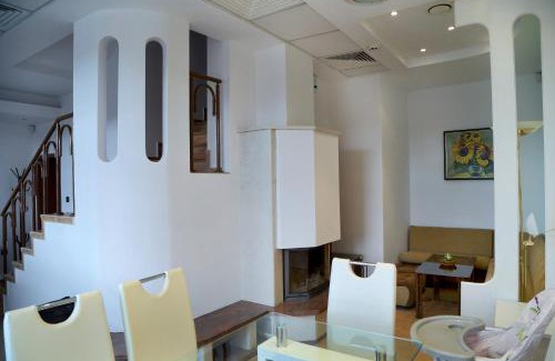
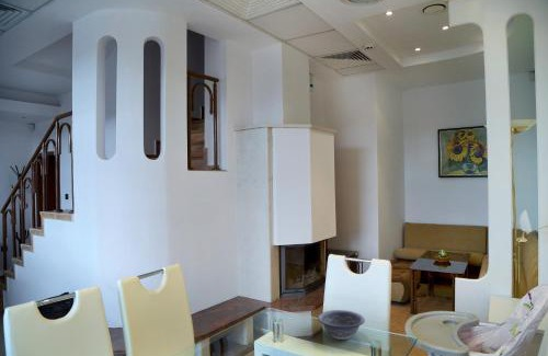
+ decorative bowl (341, 326)
